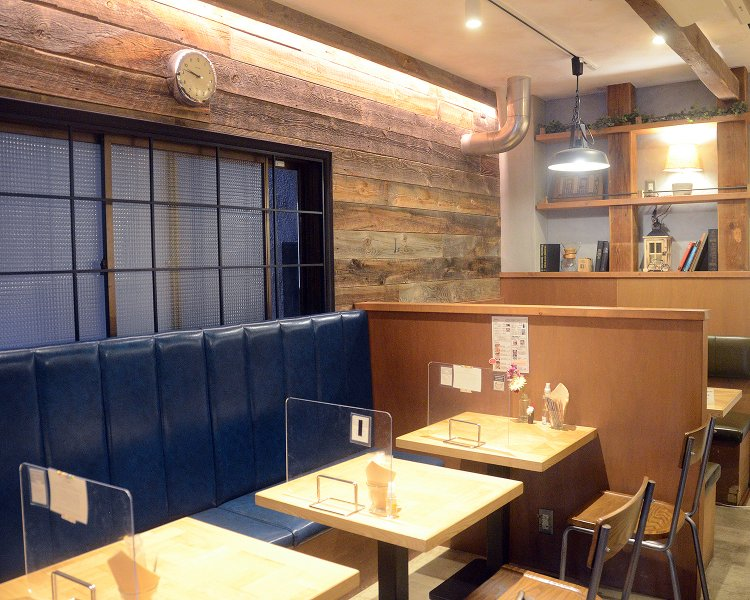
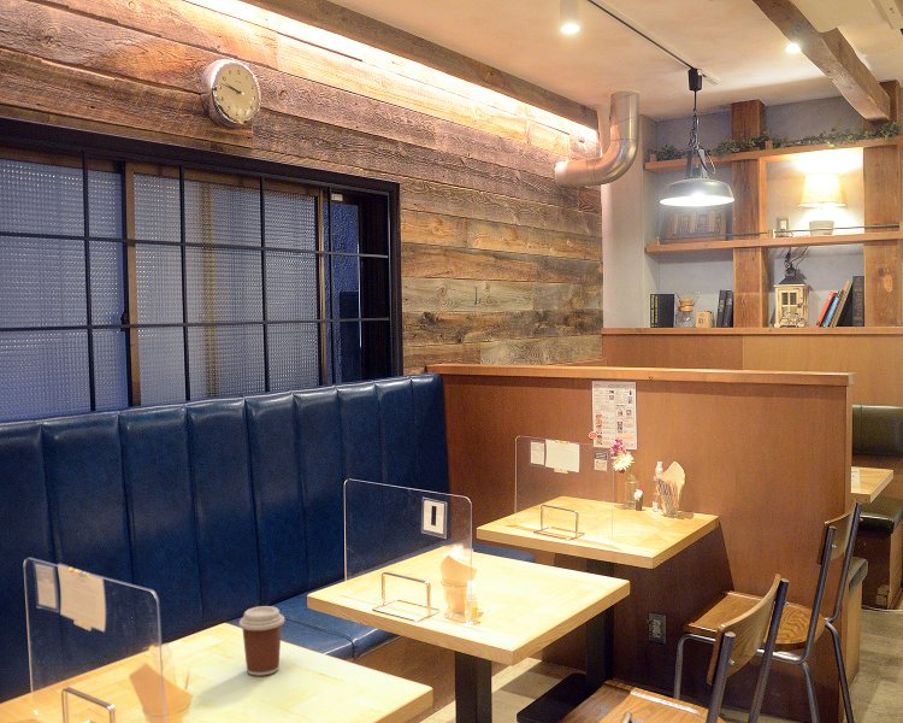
+ coffee cup (261, 640)
